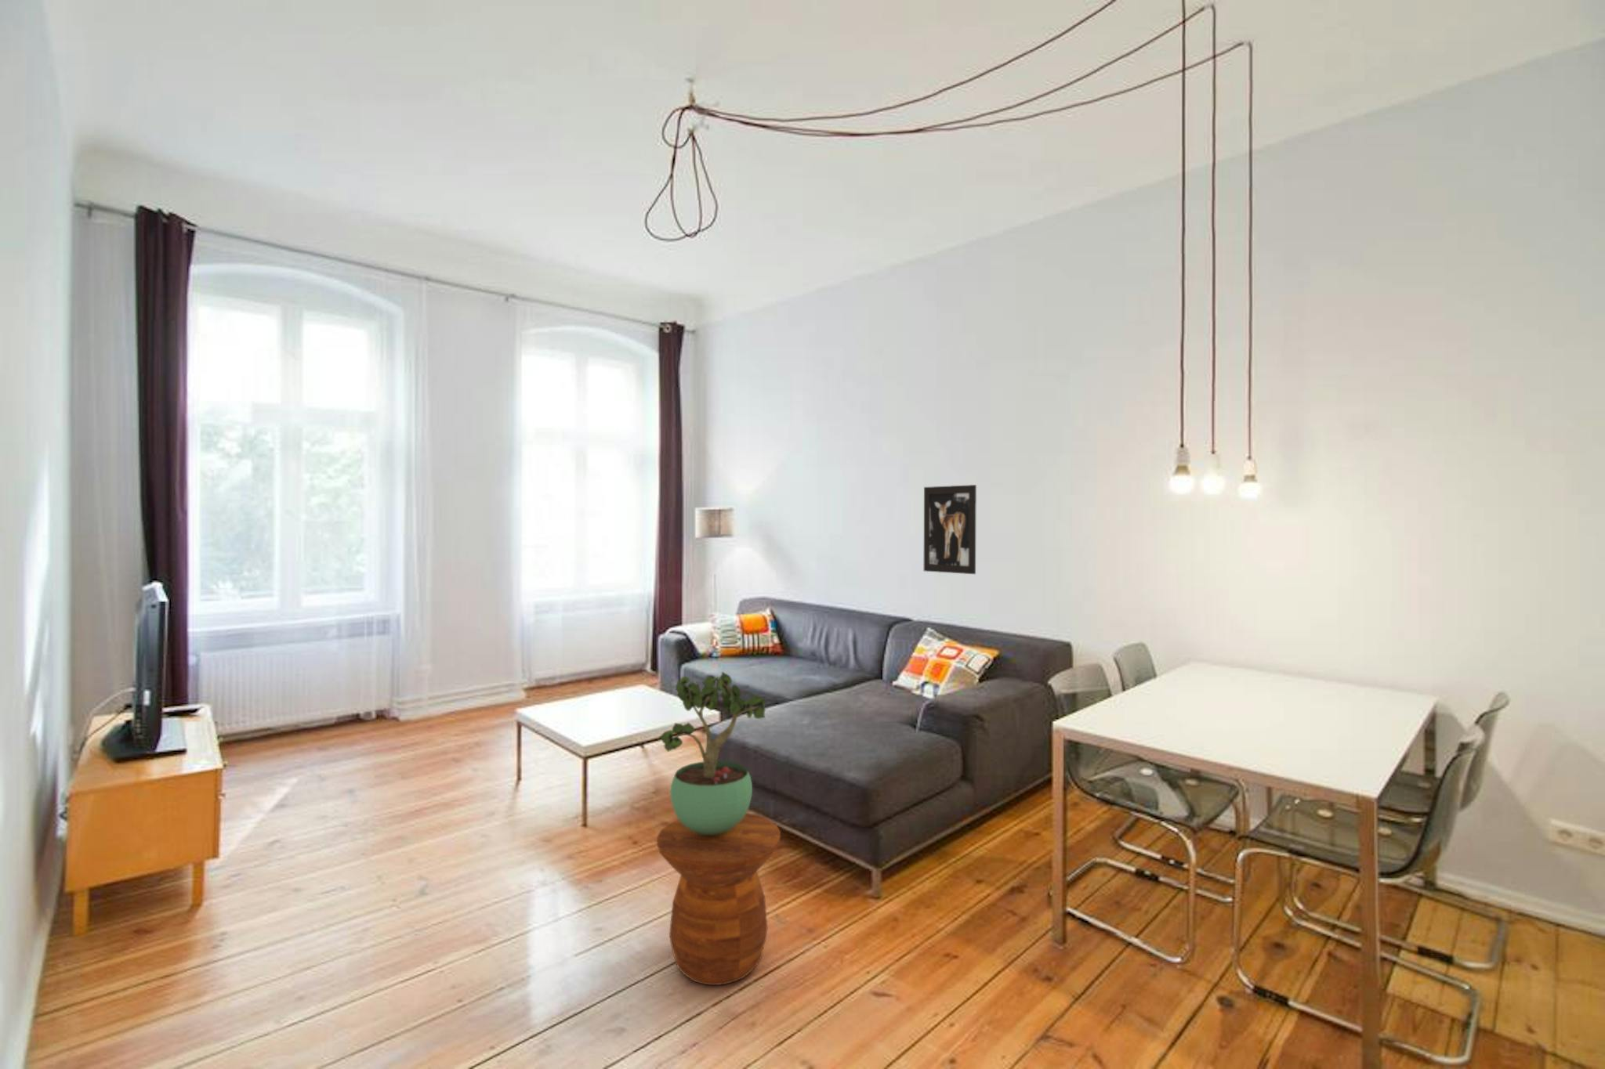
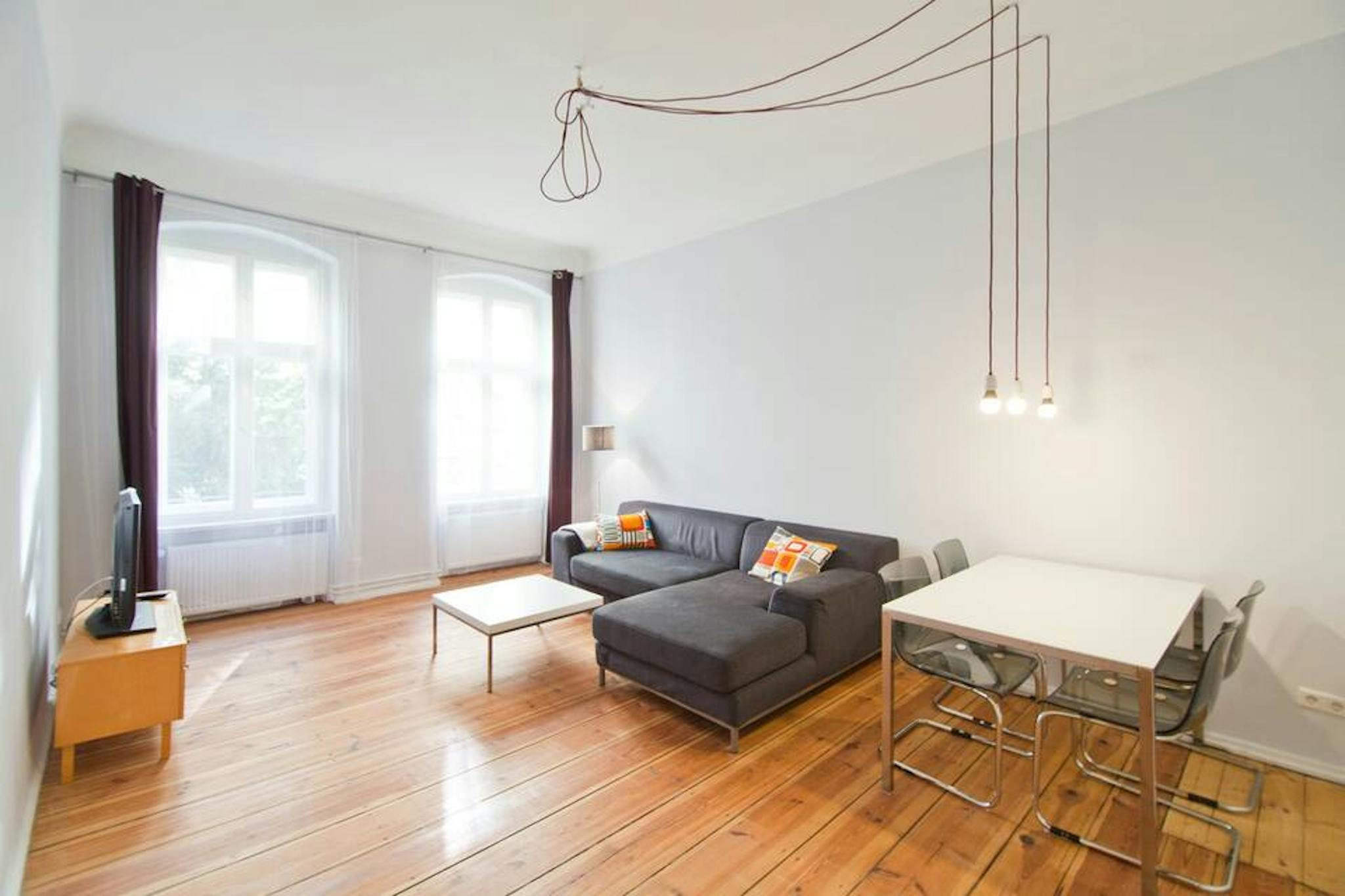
- side table (718, 897)
- wall art (949, 529)
- potted plant (716, 750)
